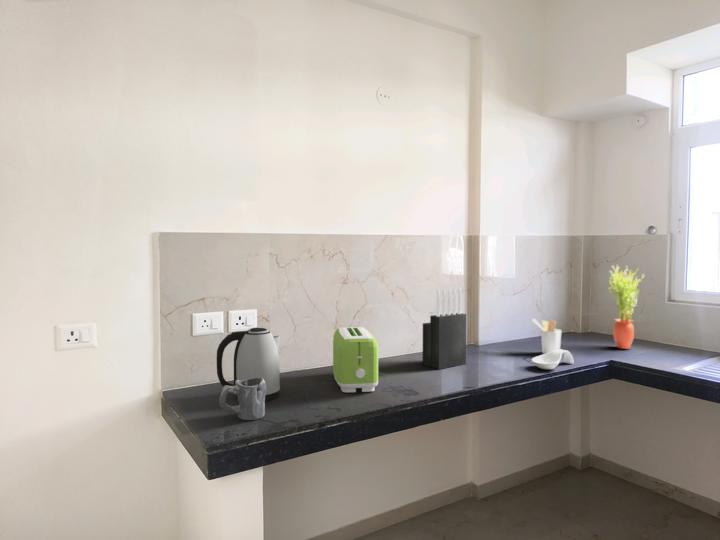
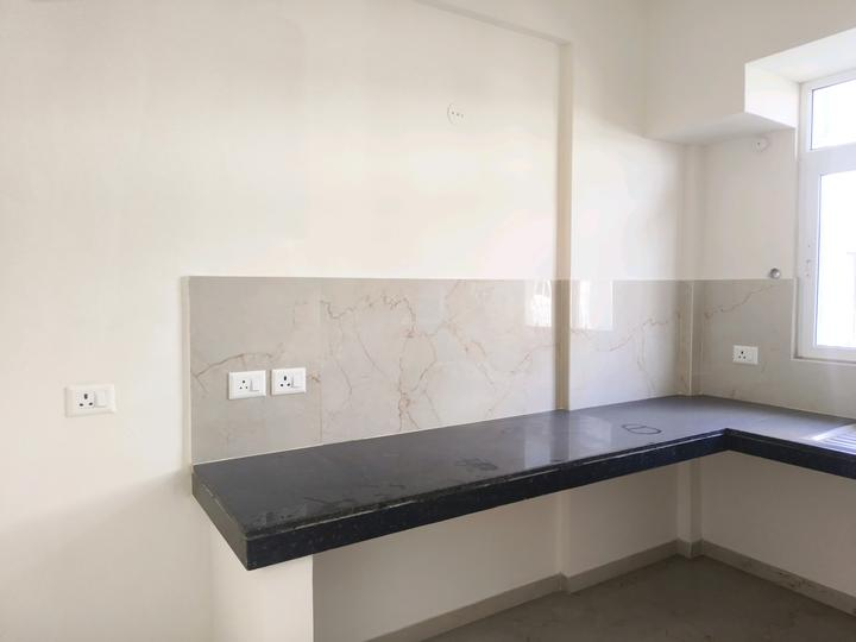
- utensil holder (545, 335)
- potted plant (624, 306)
- knife block (442, 326)
- toaster (354, 356)
- spoon rest (553, 358)
- kettle (249, 362)
- mug (242, 399)
